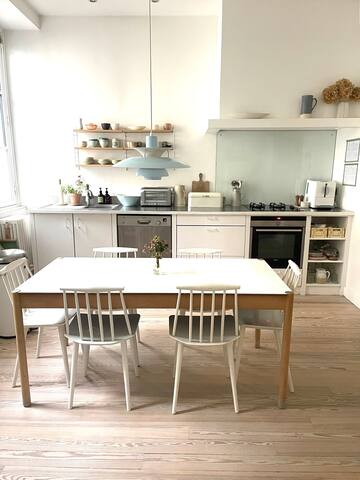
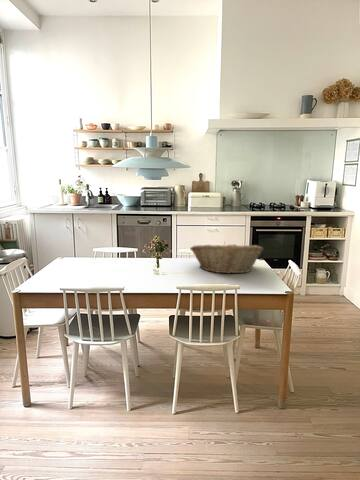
+ fruit basket (226, 254)
